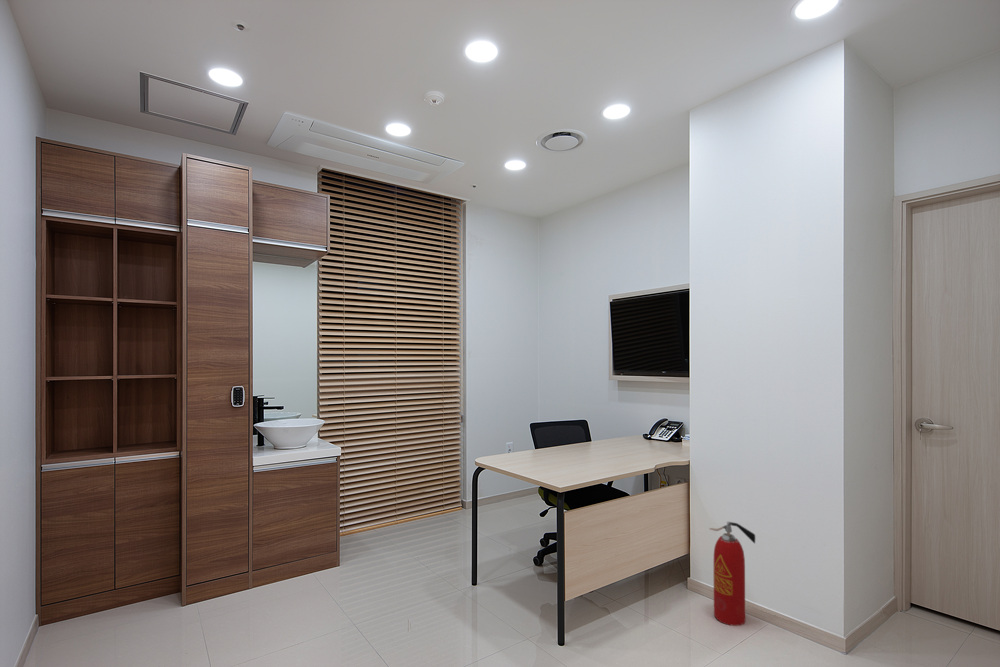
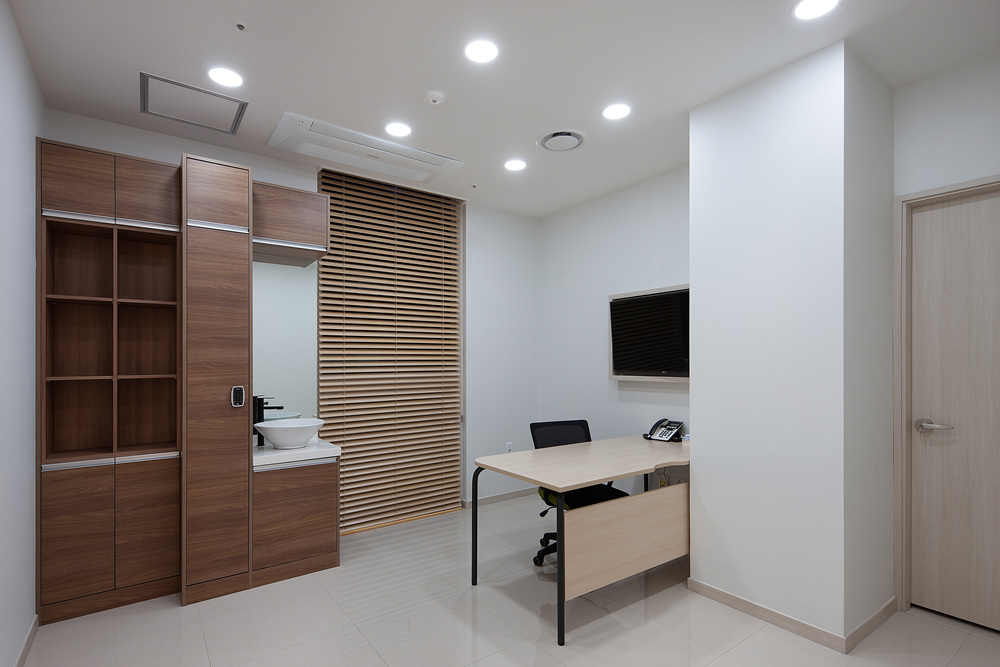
- fire extinguisher (731, 570)
